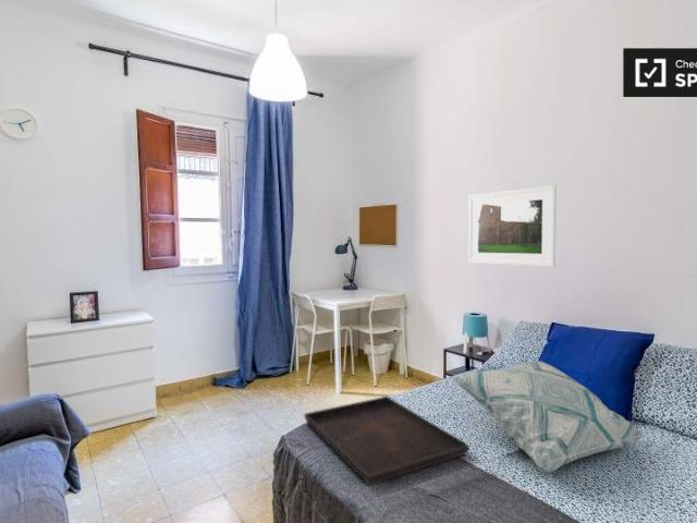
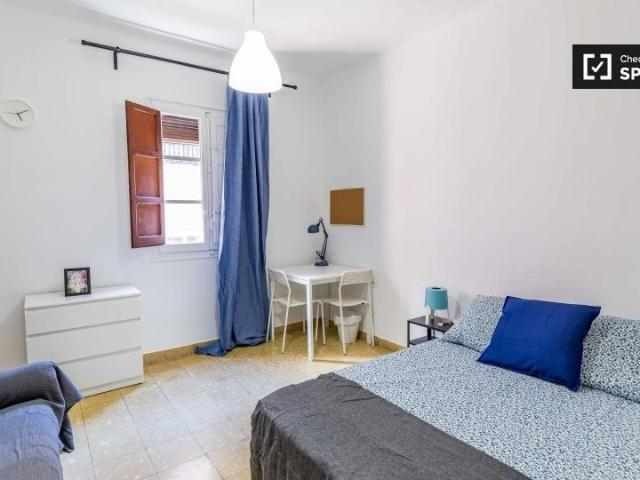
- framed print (508, 228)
- decorative pillow (540, 408)
- serving tray (379, 431)
